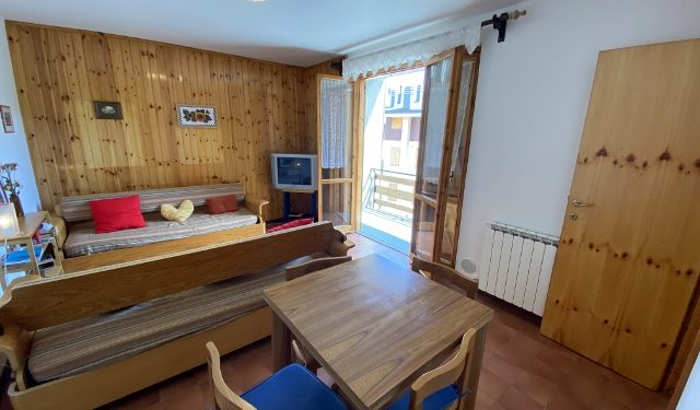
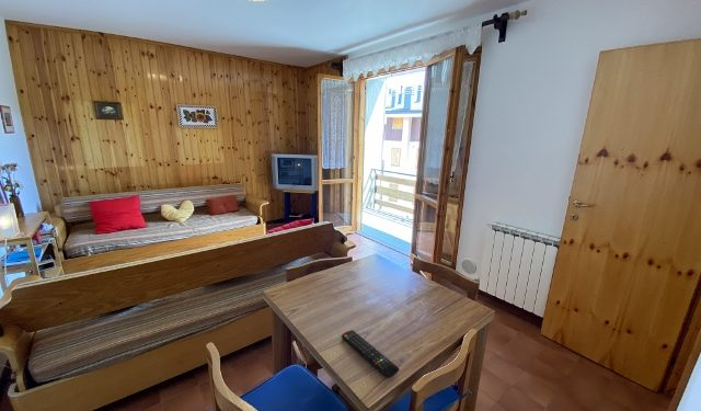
+ remote control (367, 352)
